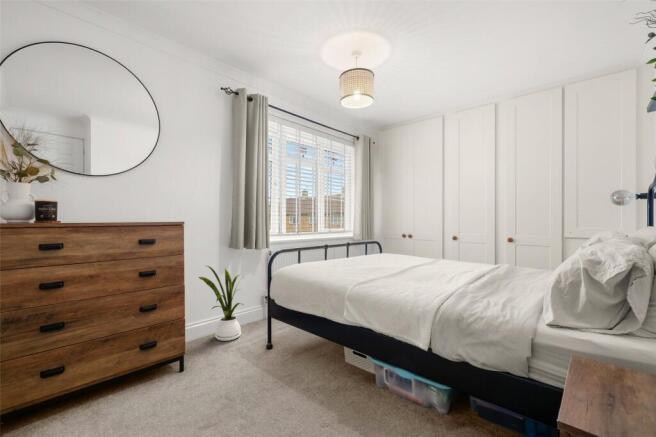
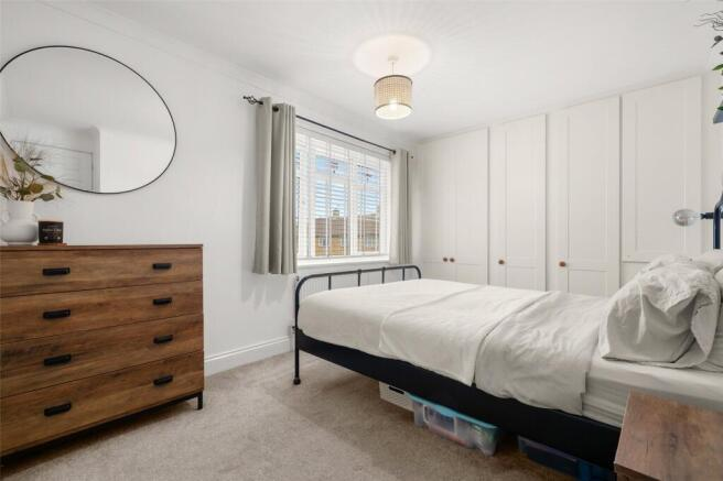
- house plant (225, 299)
